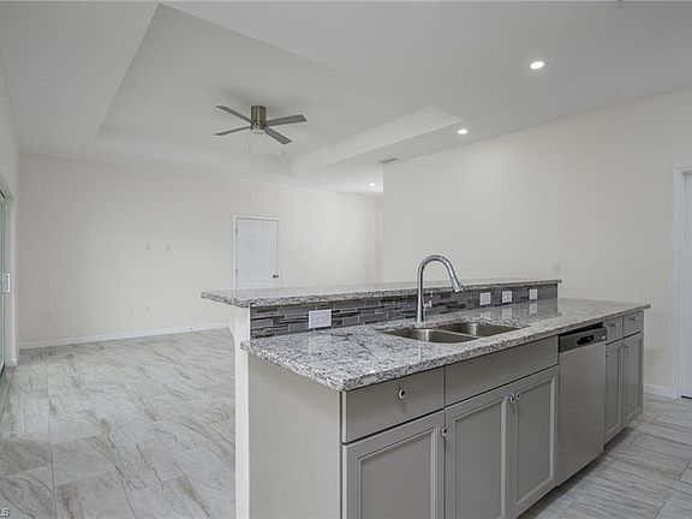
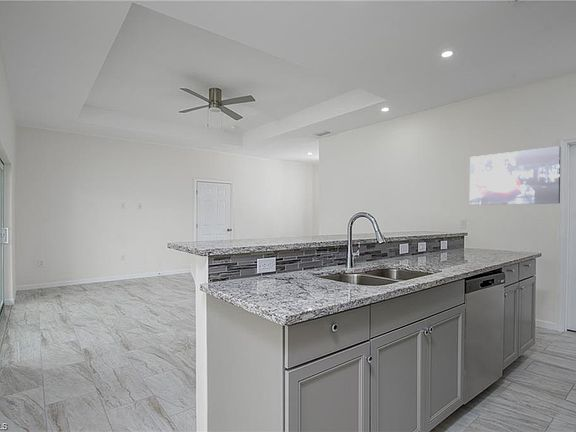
+ wall art (511, 178)
